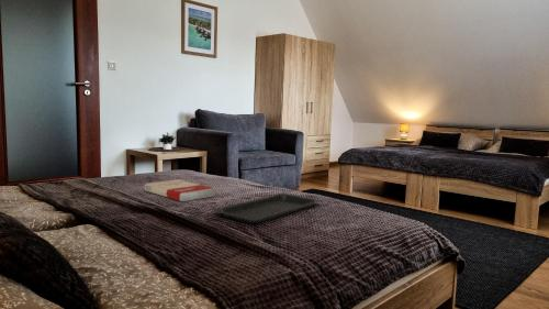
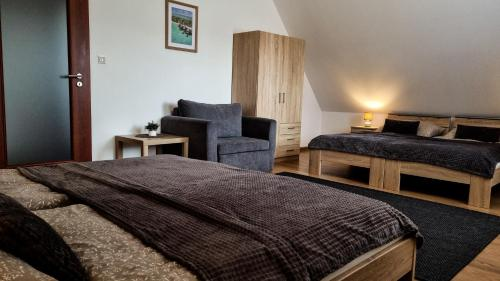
- book (179, 189)
- serving tray (270, 207)
